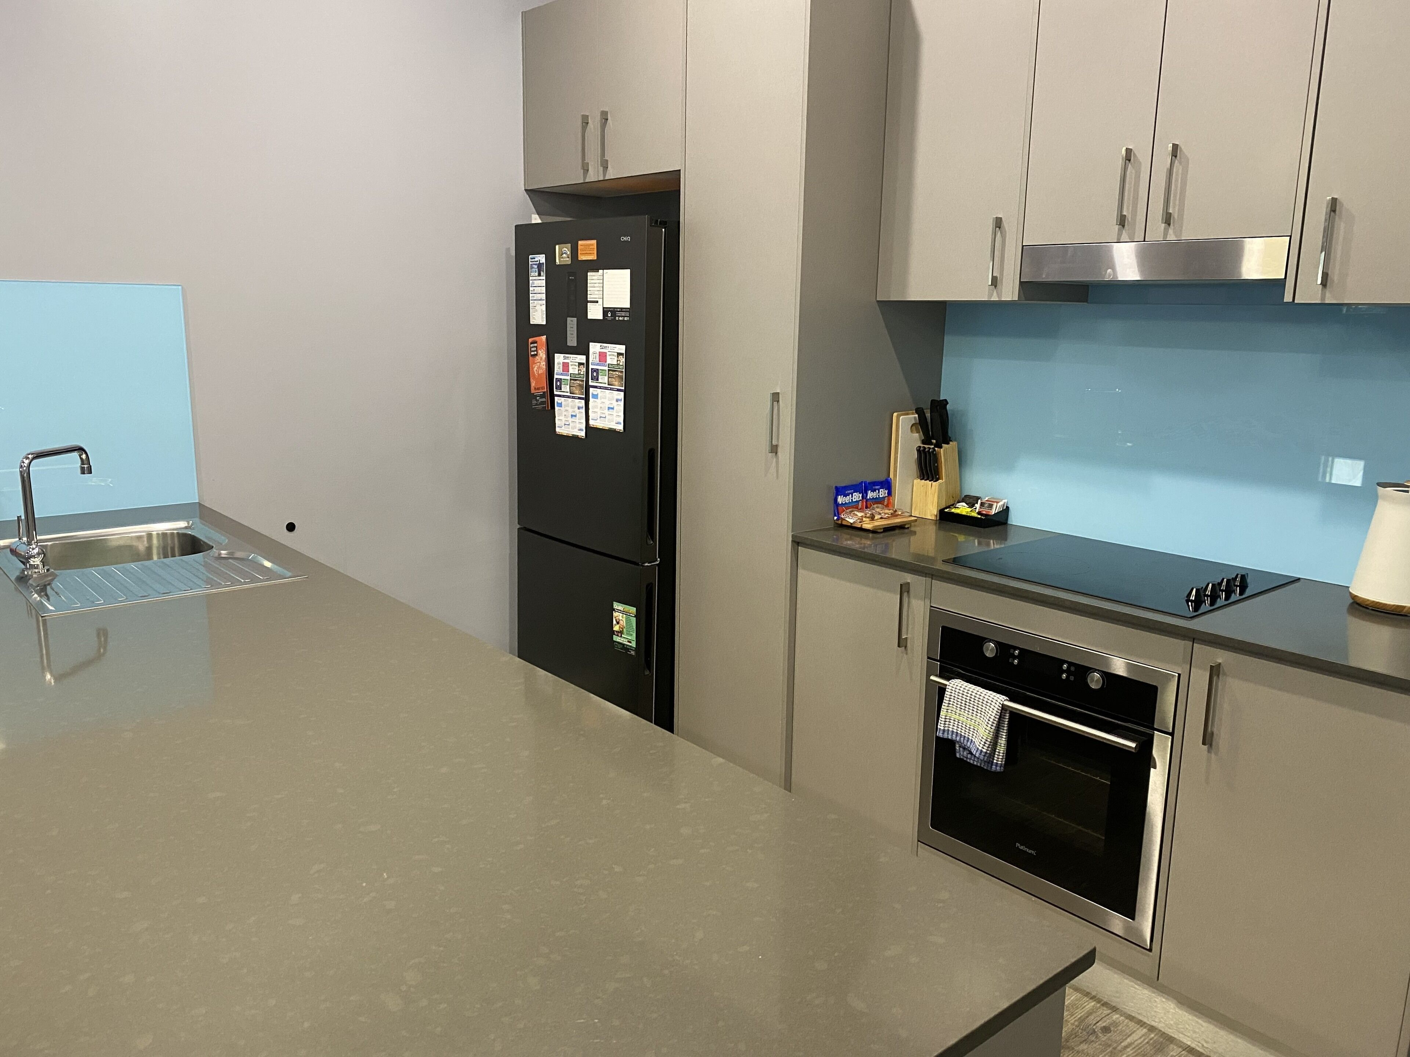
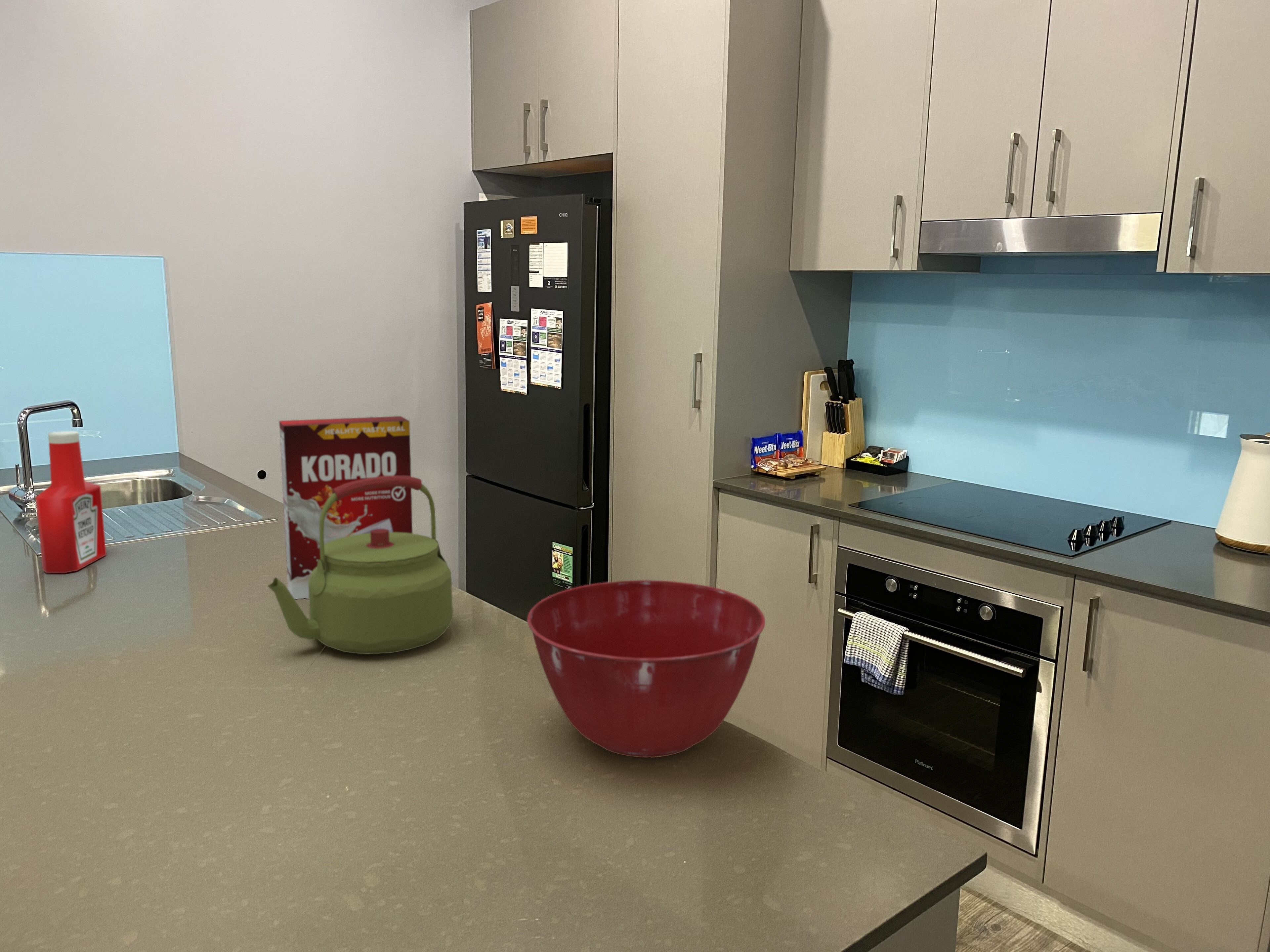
+ kettle (360, 560)
+ cereal box (348, 505)
+ soap bottle (69, 498)
+ mixing bowl (645, 673)
